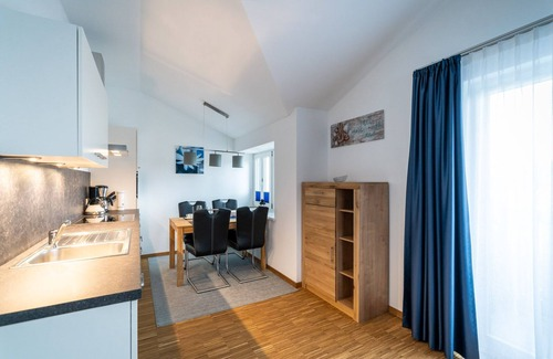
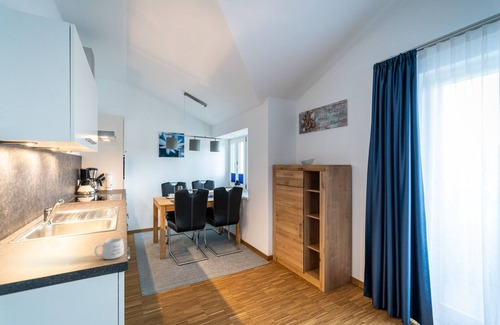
+ mug (109, 249)
